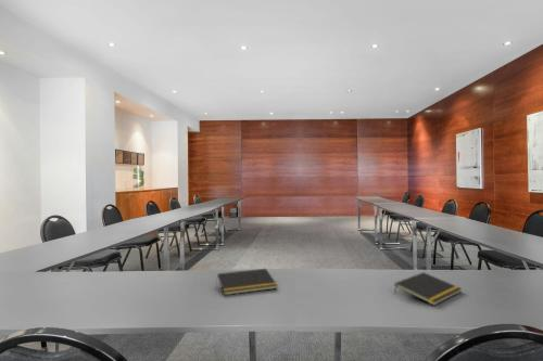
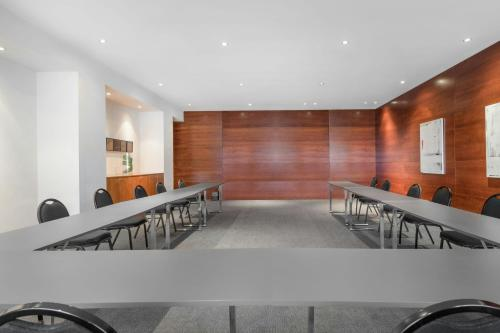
- notepad (247, 280)
- notepad (428, 286)
